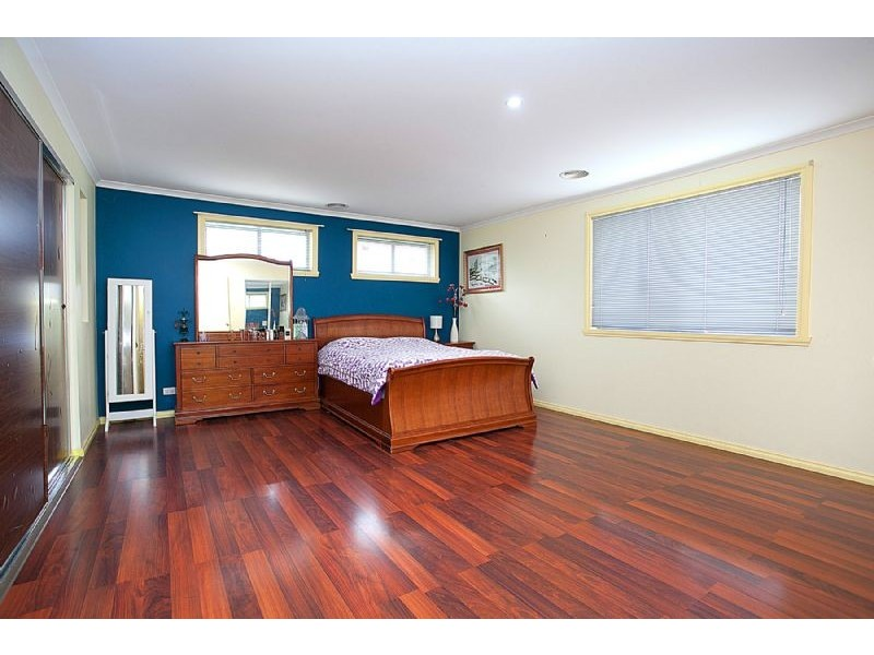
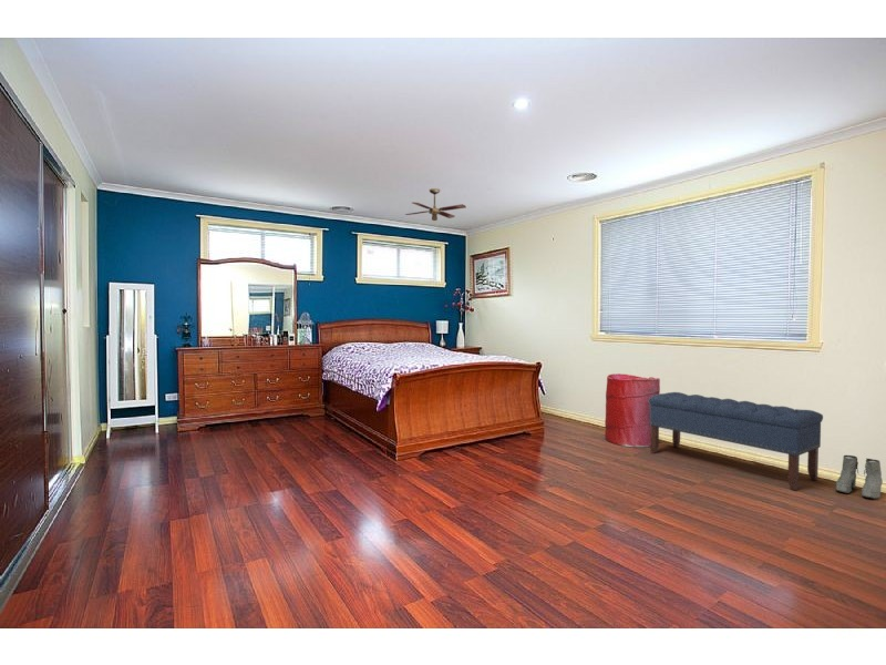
+ boots (857, 472)
+ ceiling fan (434, 205)
+ laundry hamper (631, 407)
+ bench (727, 432)
